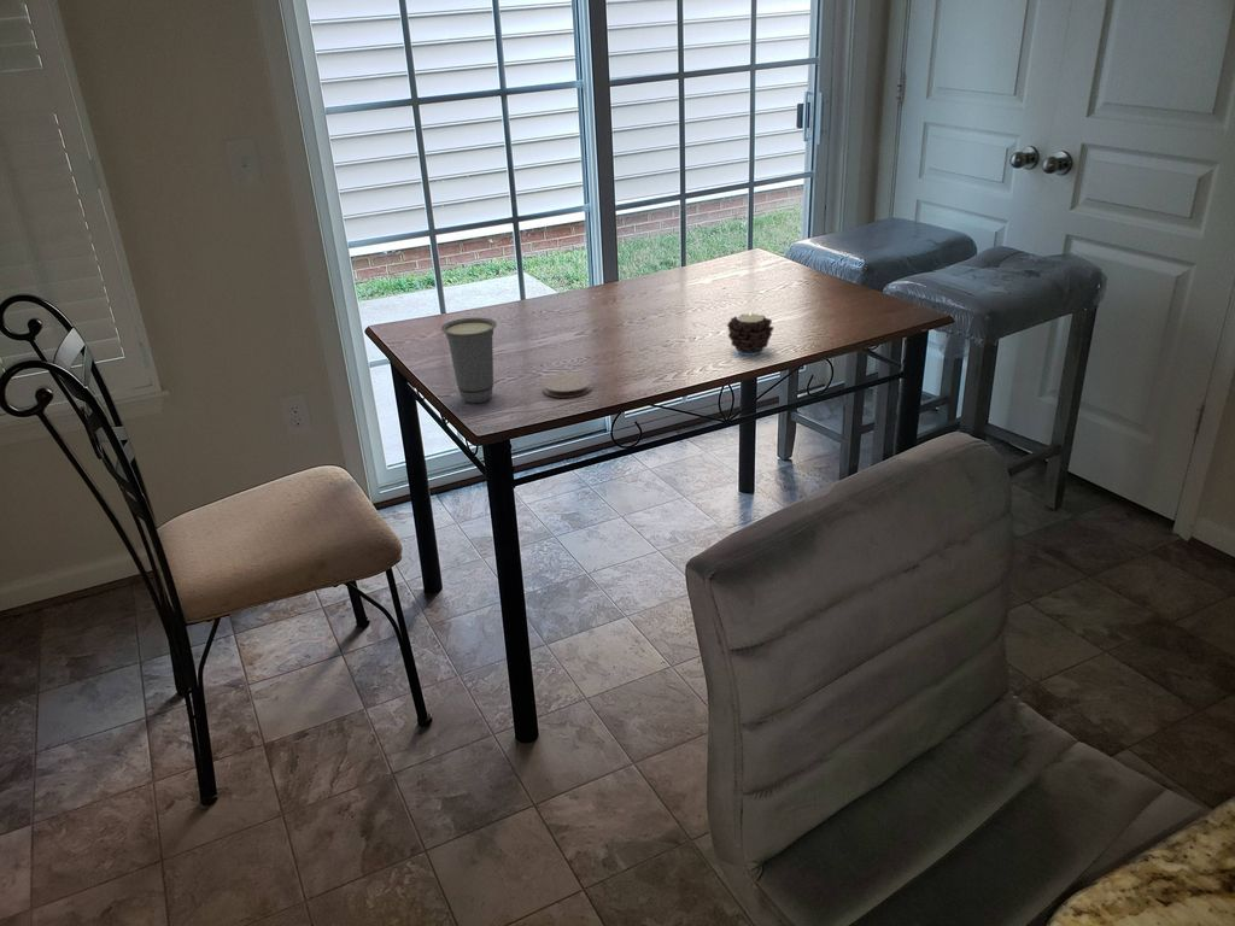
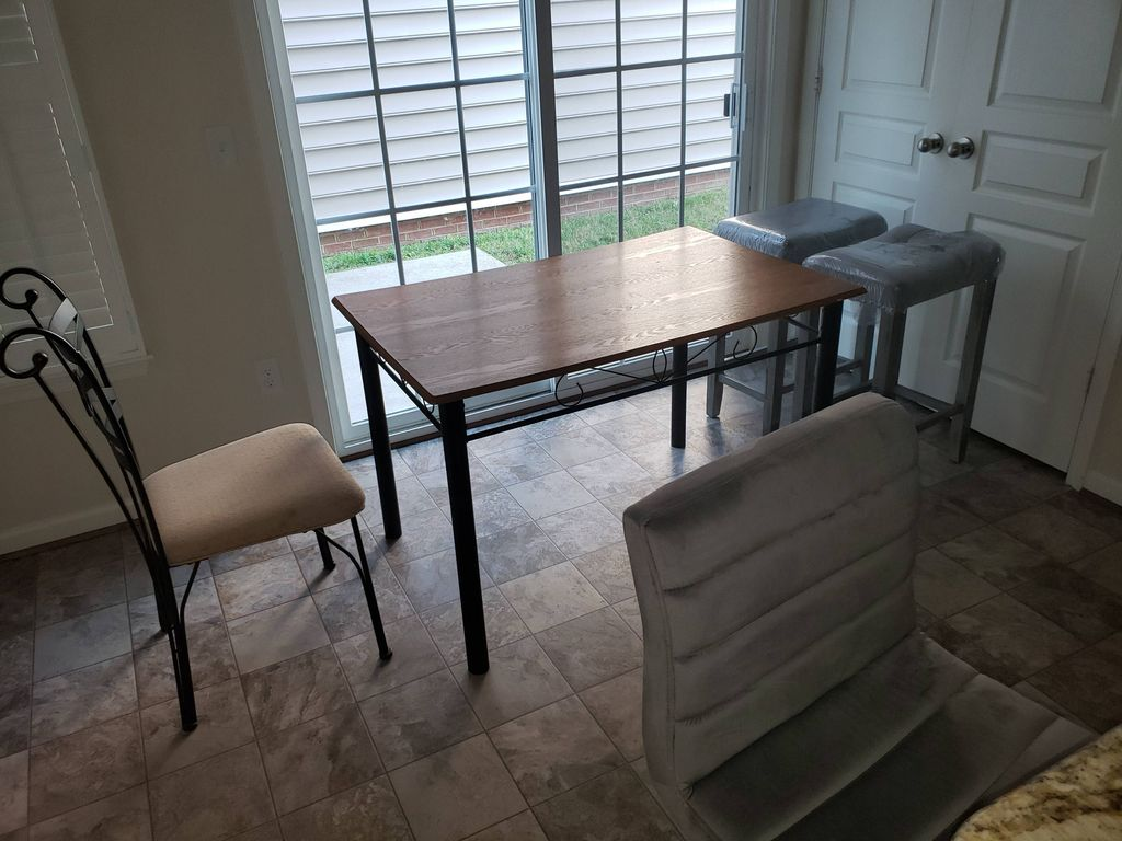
- cup (473, 362)
- coaster (567, 385)
- candle (749, 330)
